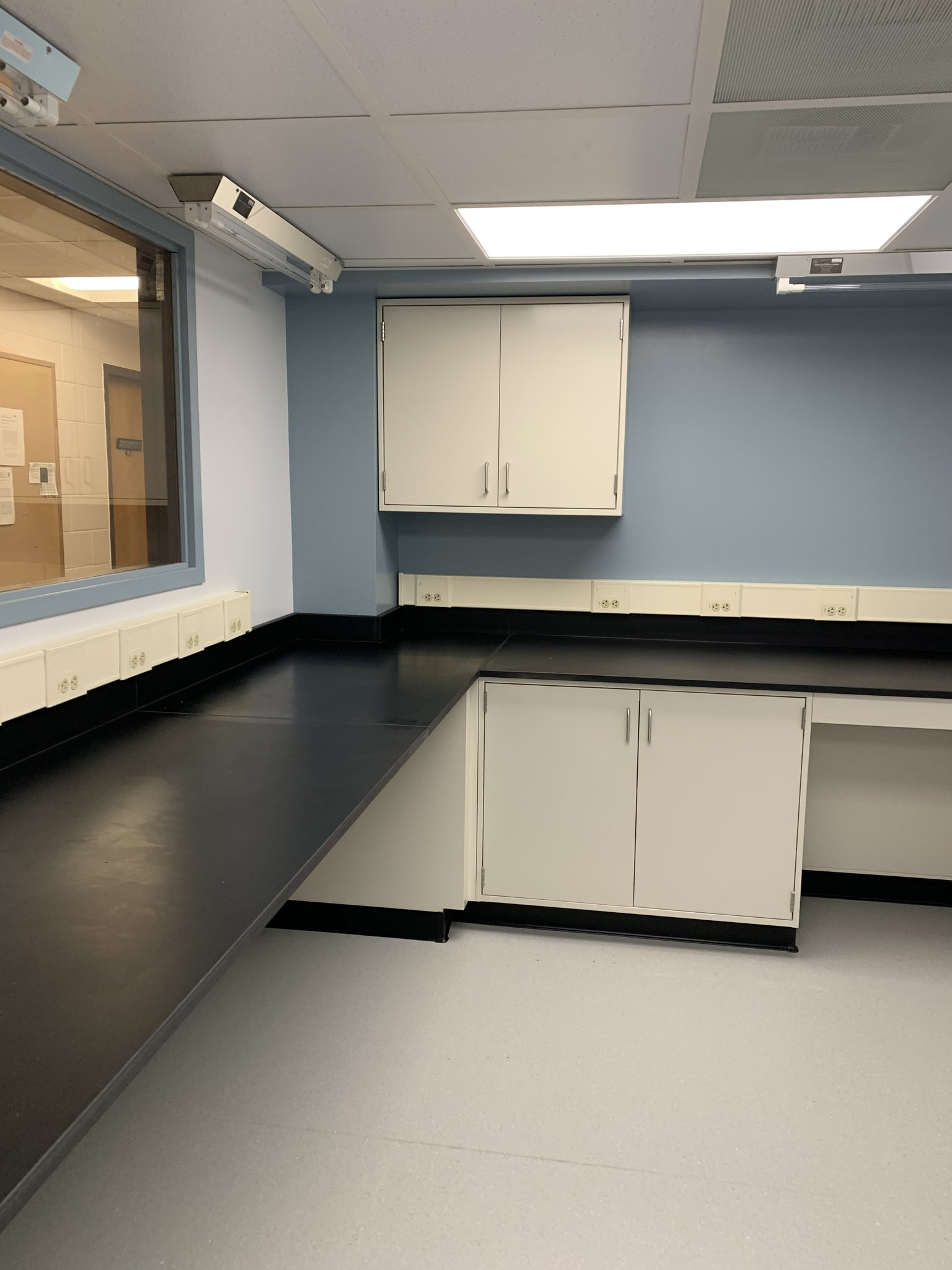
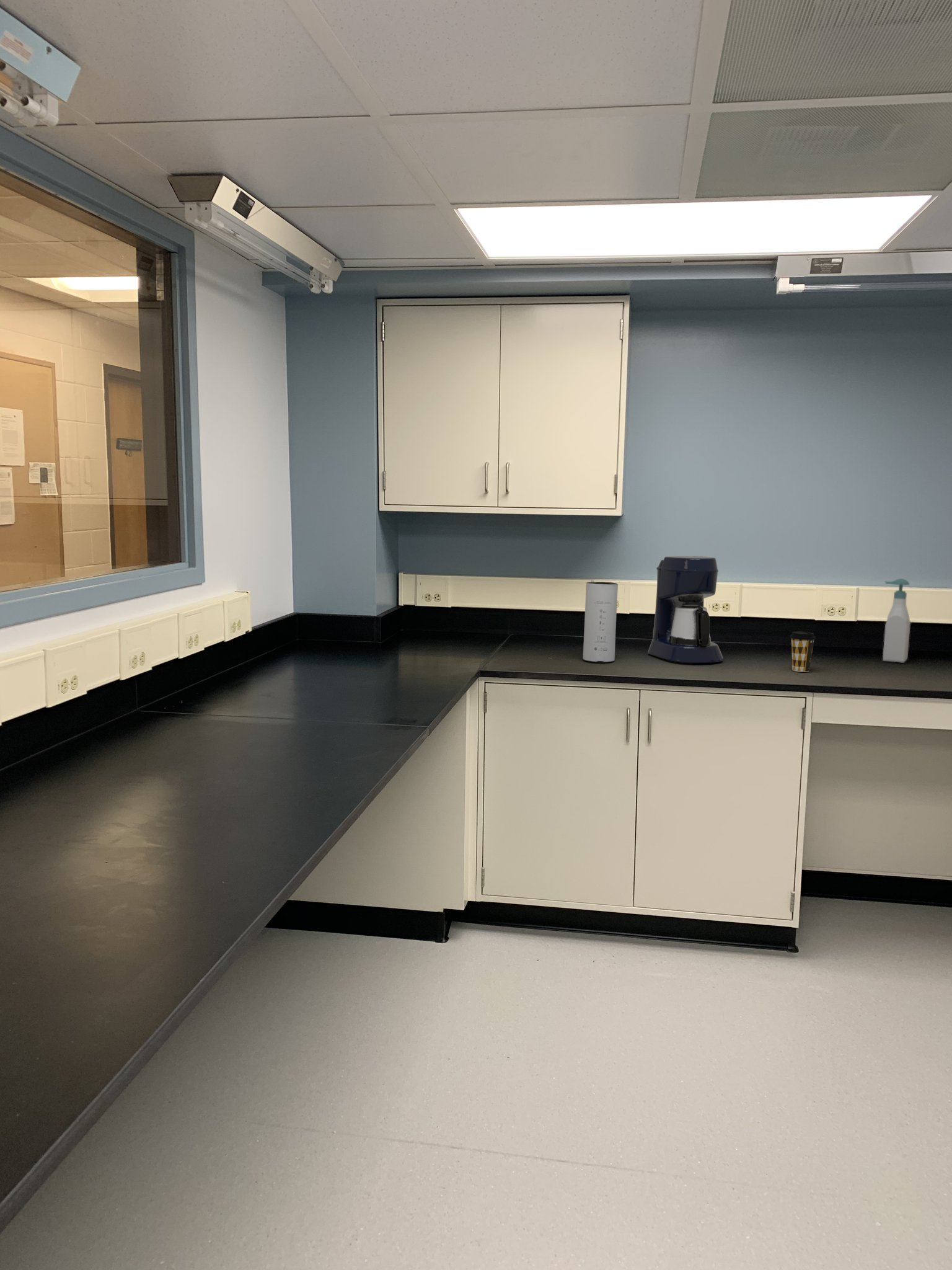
+ coffee maker (689, 607)
+ speaker (600, 621)
+ coffee cup (801, 651)
+ soap bottle (895, 619)
